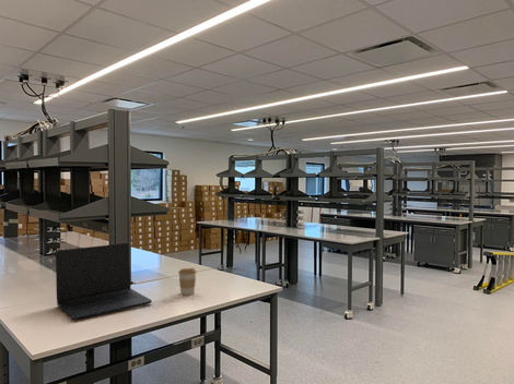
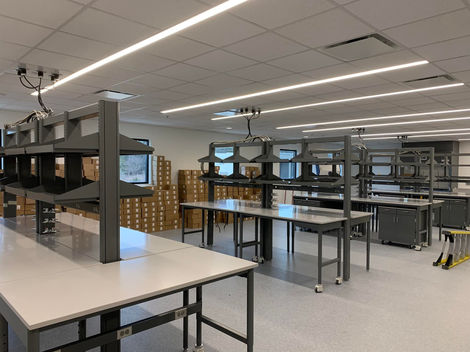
- laptop (104, 277)
- coffee cup (187, 280)
